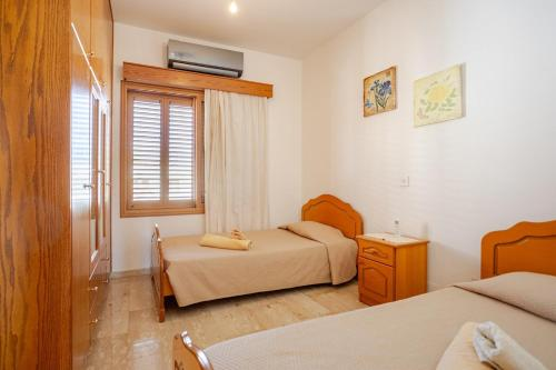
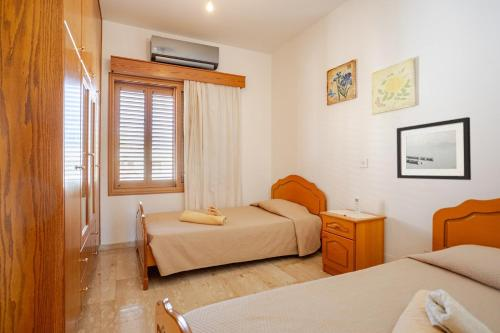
+ wall art (429, 151)
